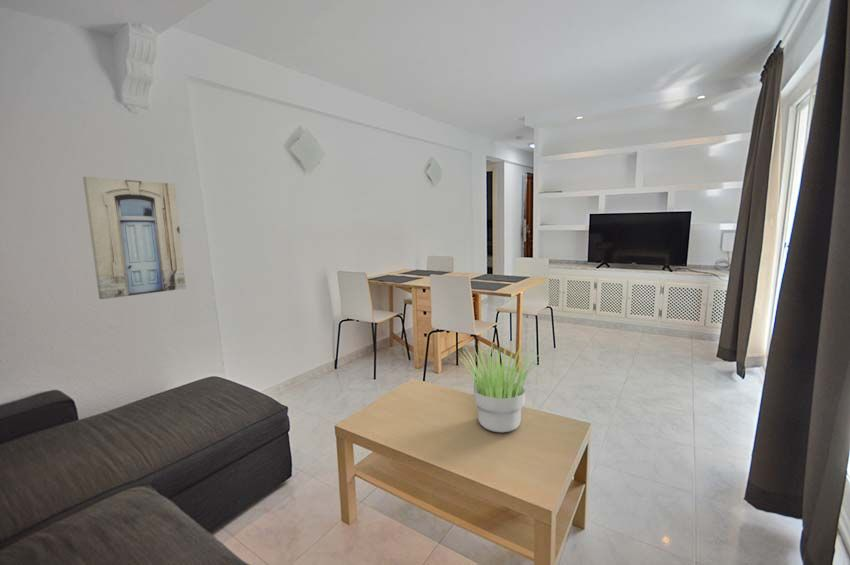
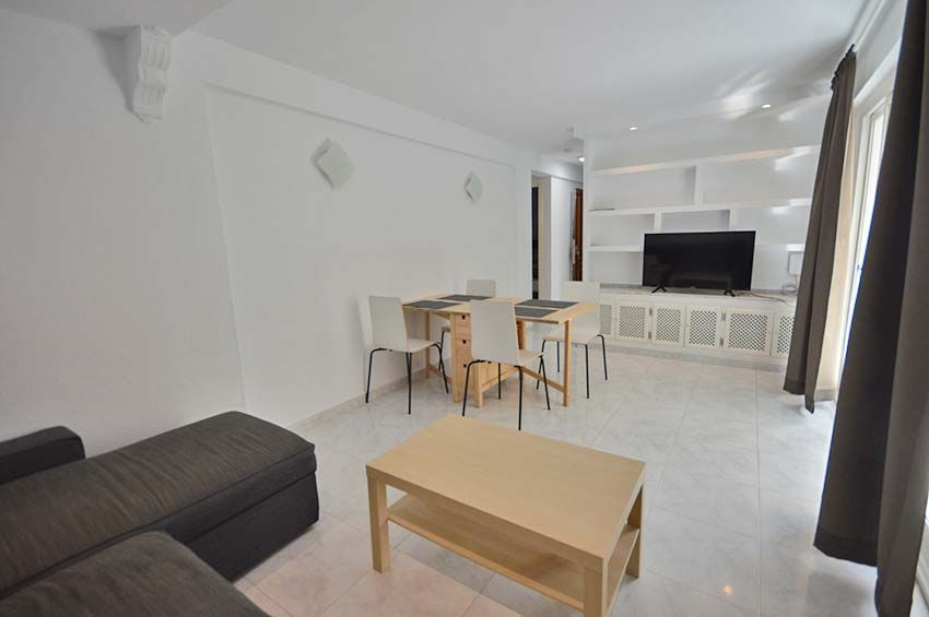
- wall art (139, 238)
- potted plant (498, 389)
